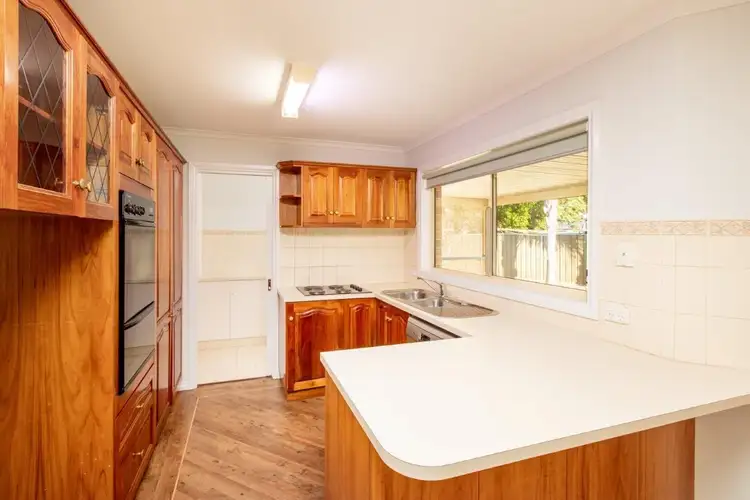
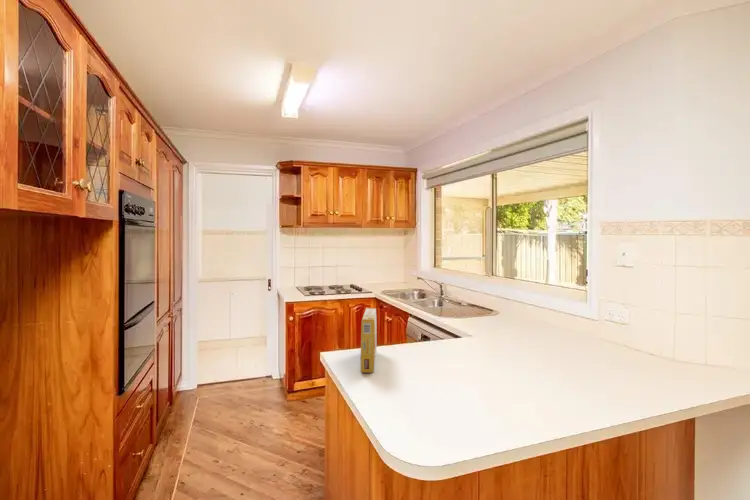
+ cereal box (369, 337)
